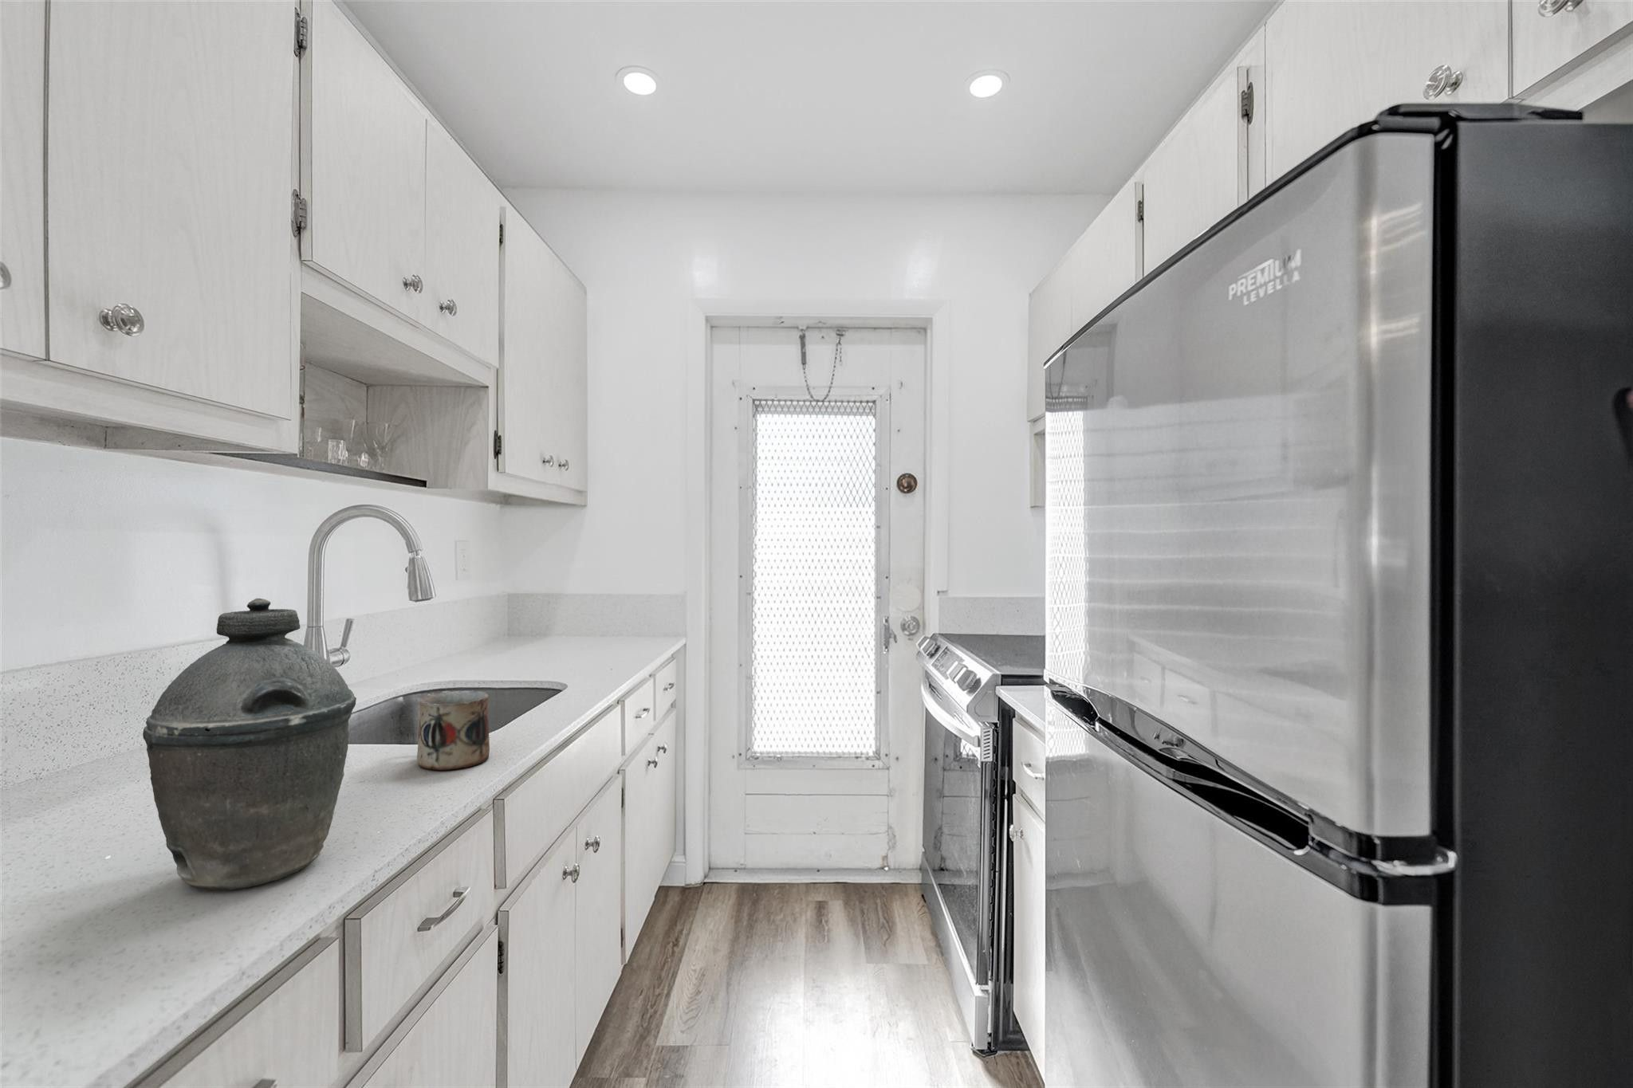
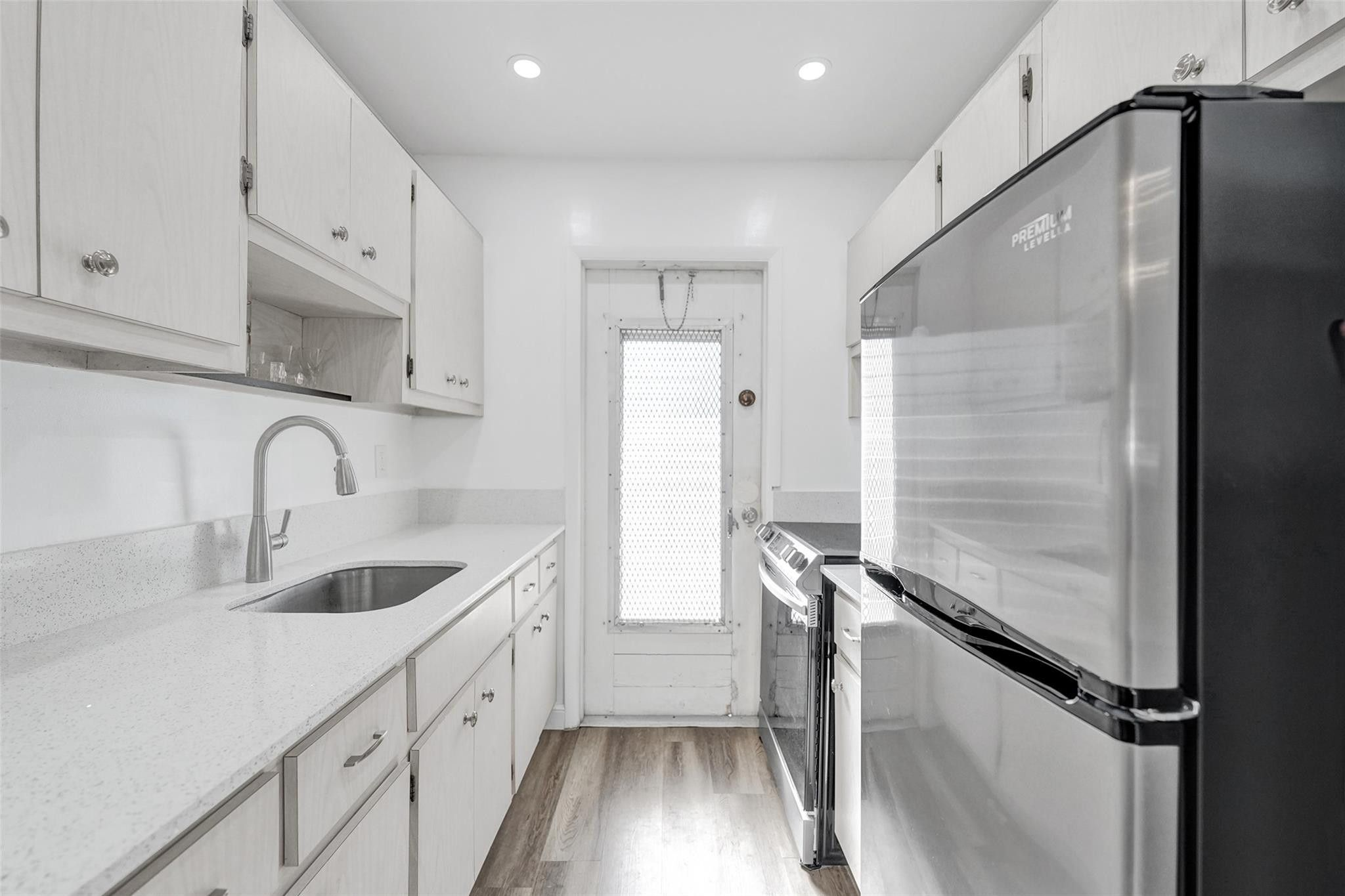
- mug (450, 727)
- kettle (255, 733)
